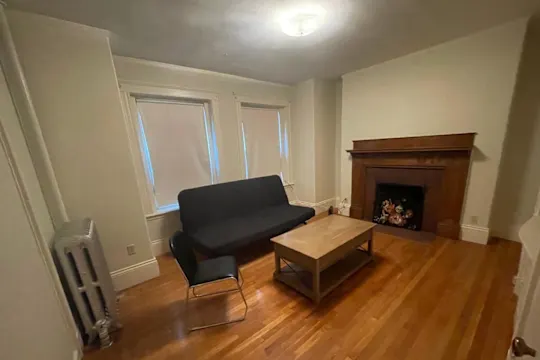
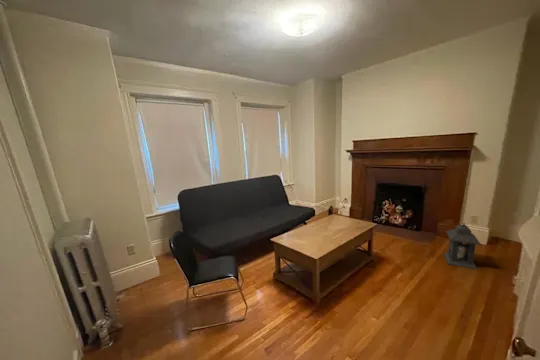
+ lantern (461, 242)
